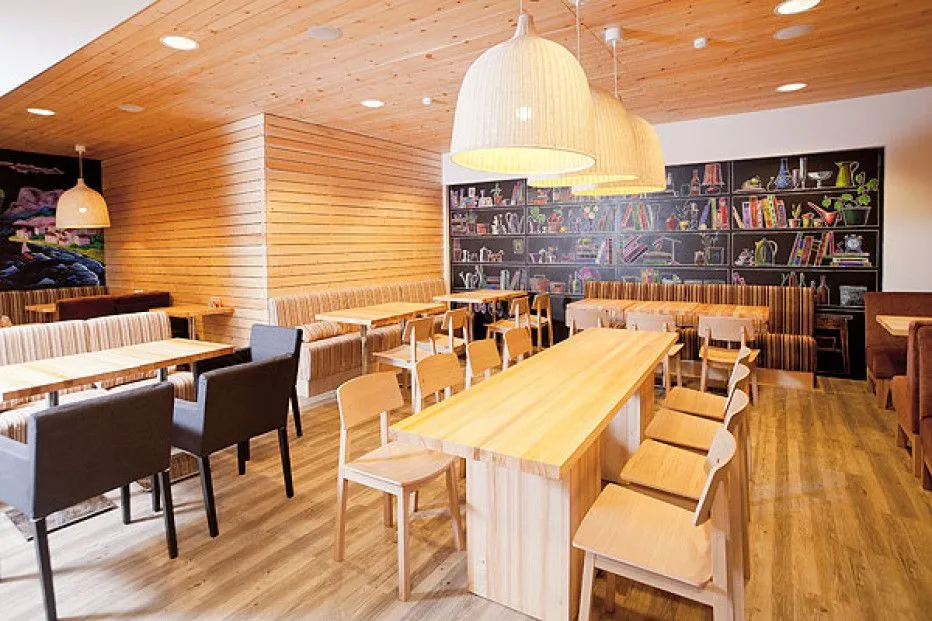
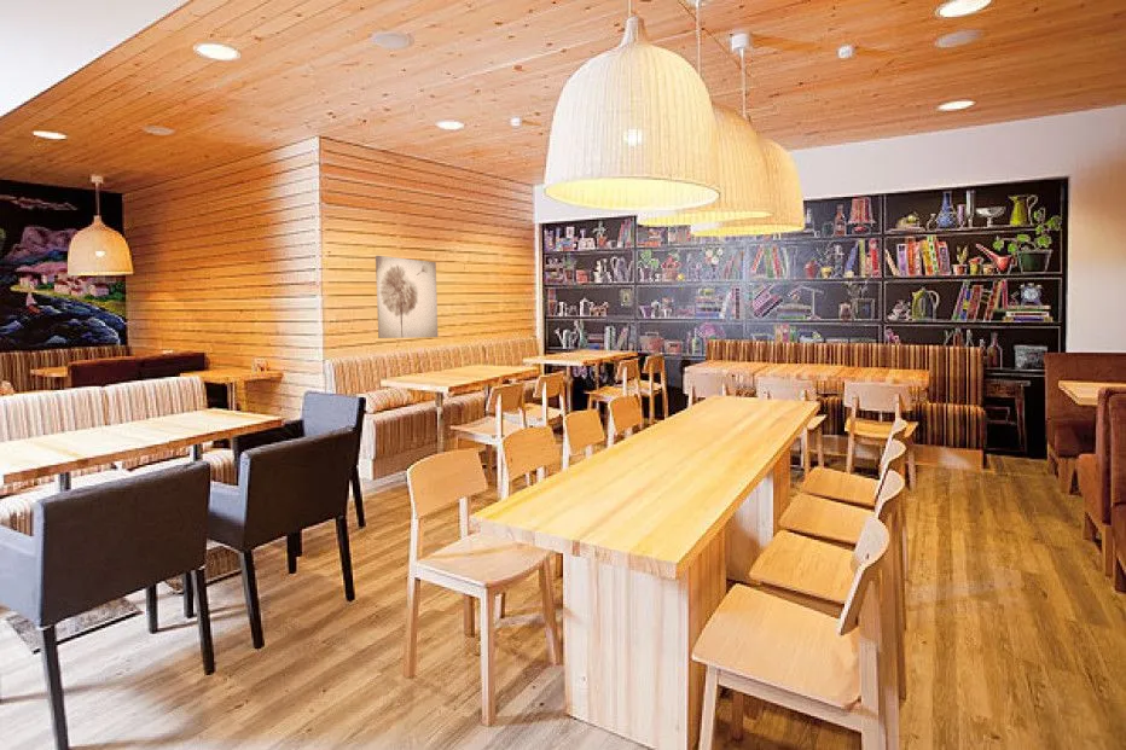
+ wall art (408, 298)
